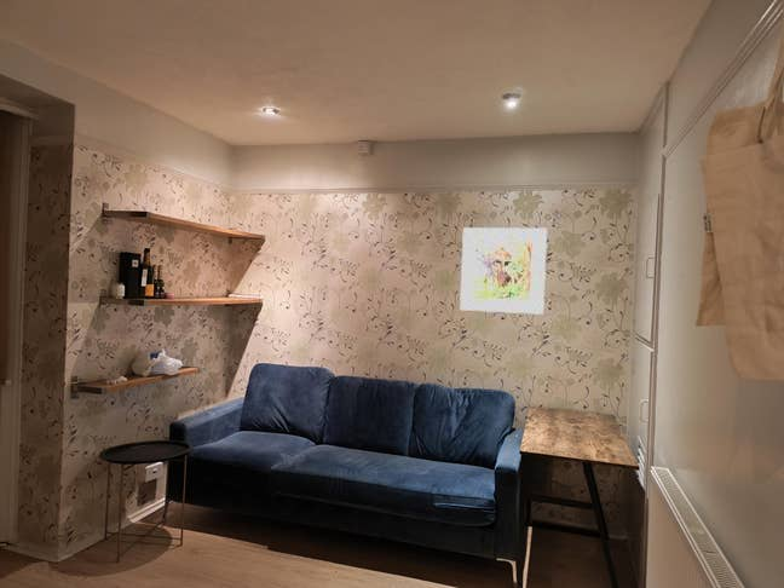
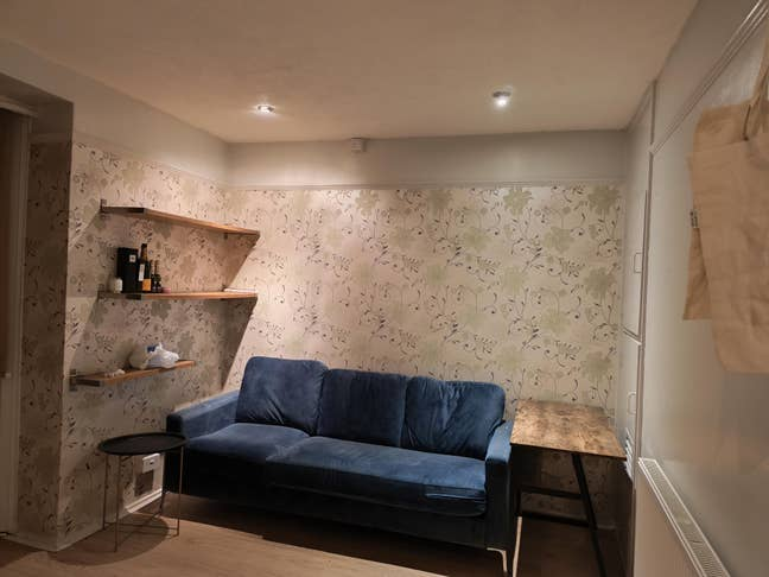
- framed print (502, 270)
